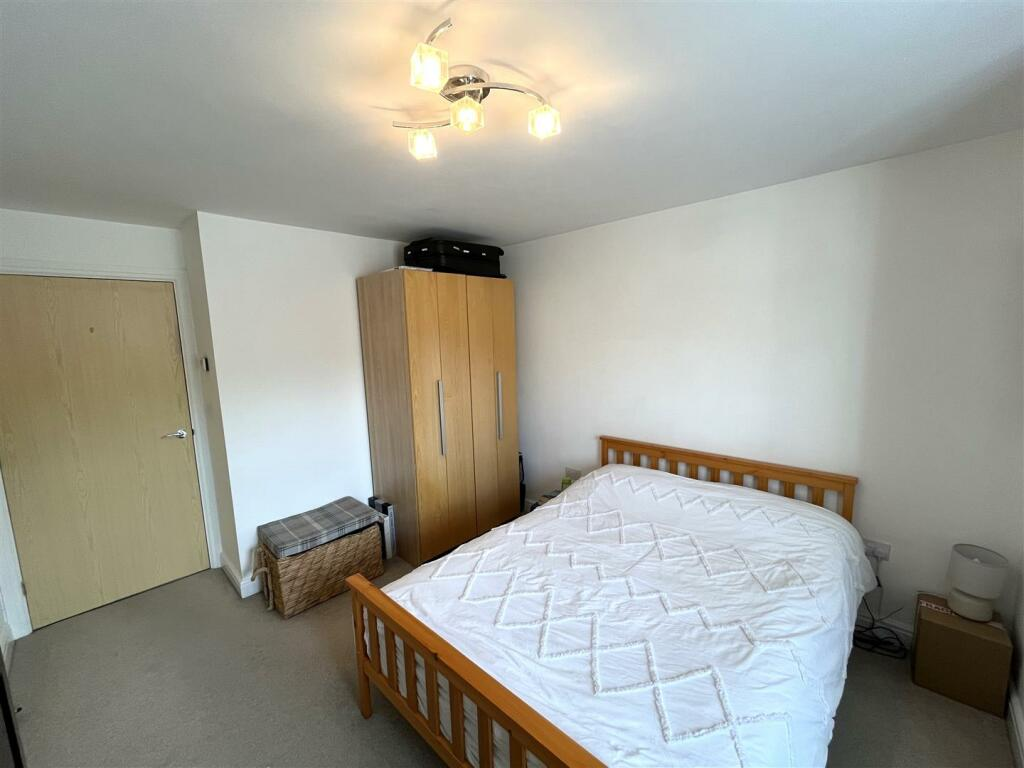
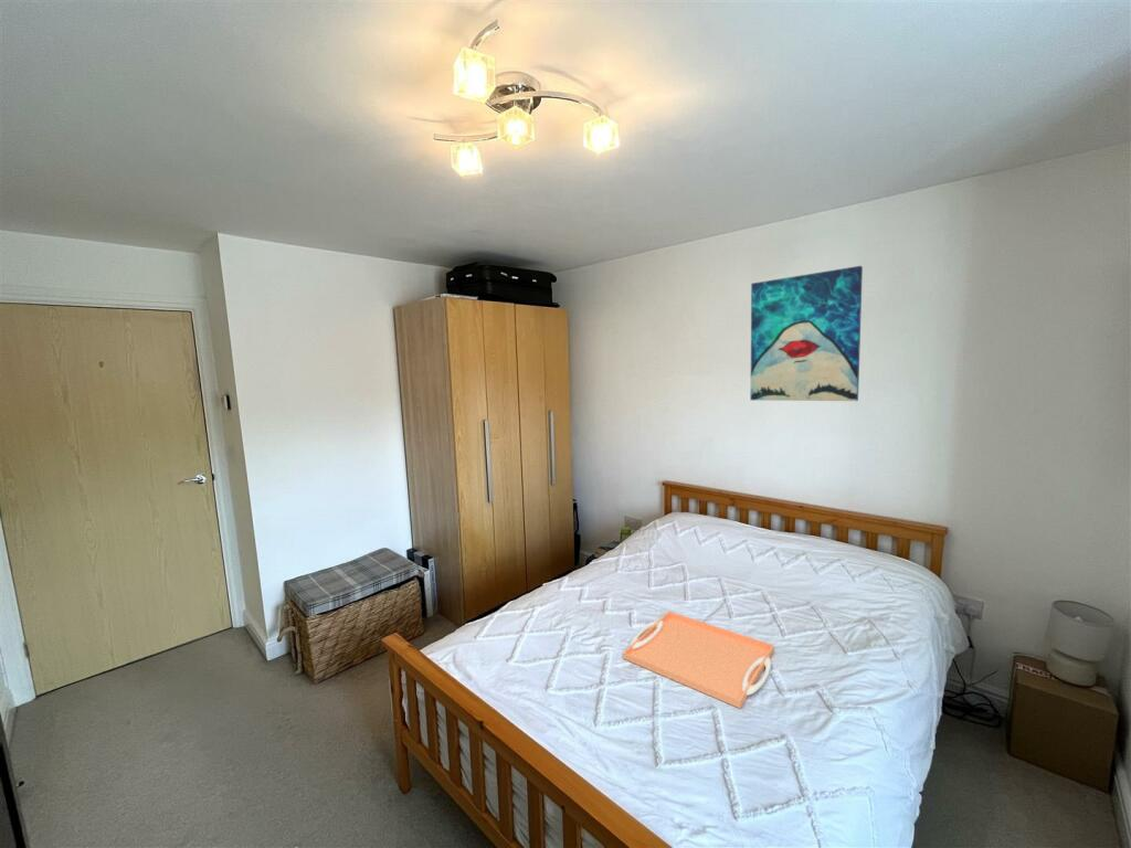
+ serving tray (698, 651)
+ wall art (802, 338)
